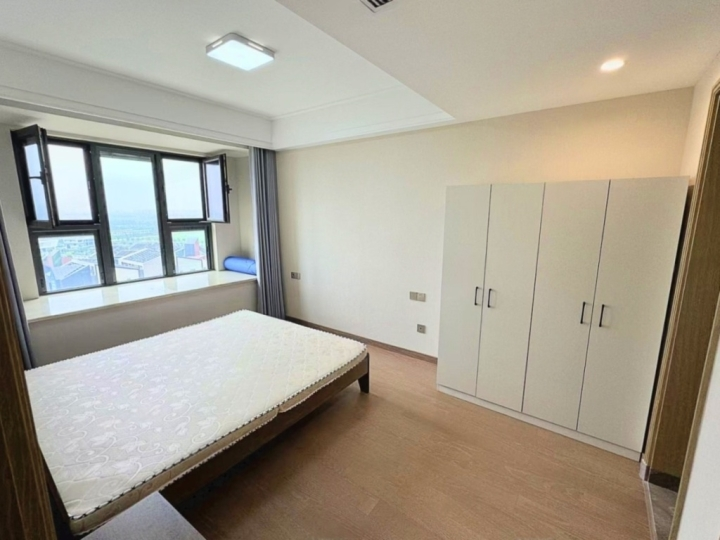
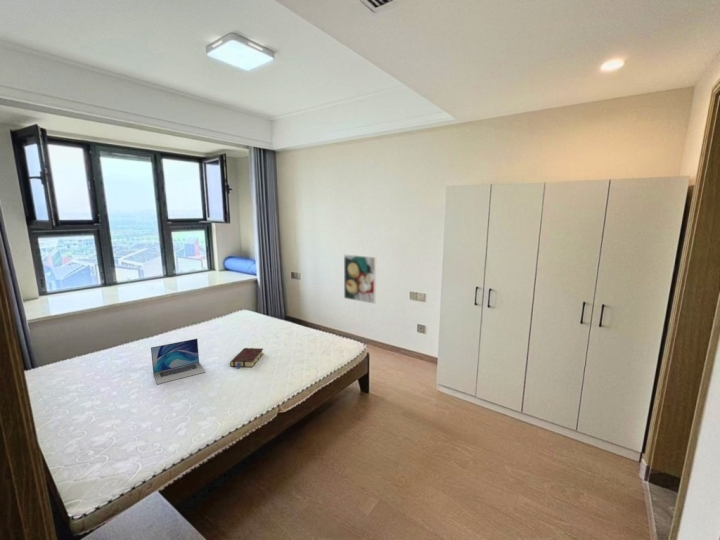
+ laptop (178, 359)
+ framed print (359, 278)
+ book (246, 358)
